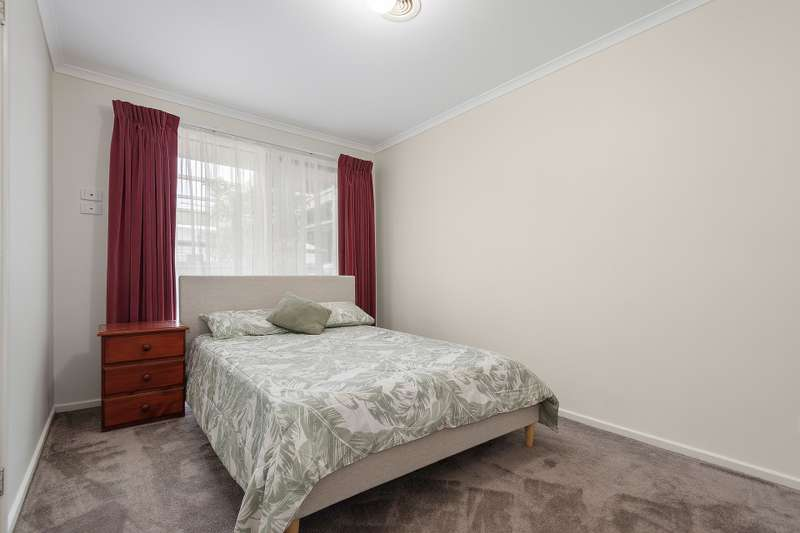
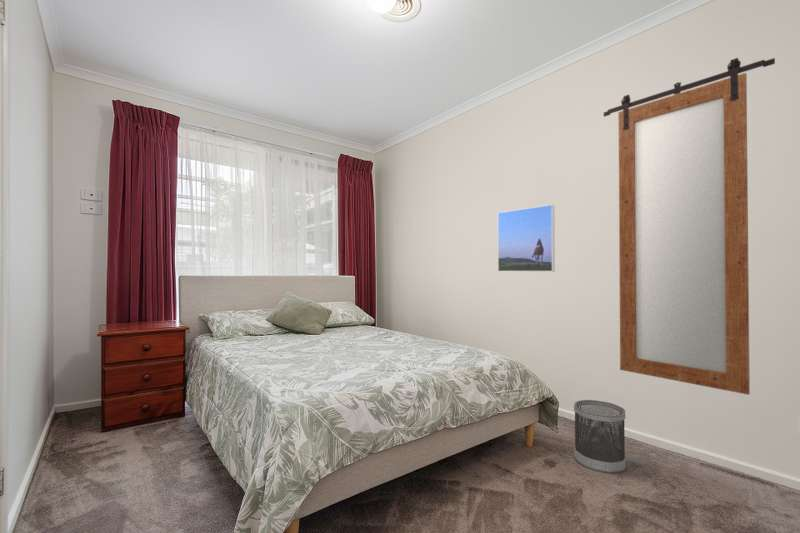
+ home mirror (676, 229)
+ wastebasket (599, 434)
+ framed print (524, 240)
